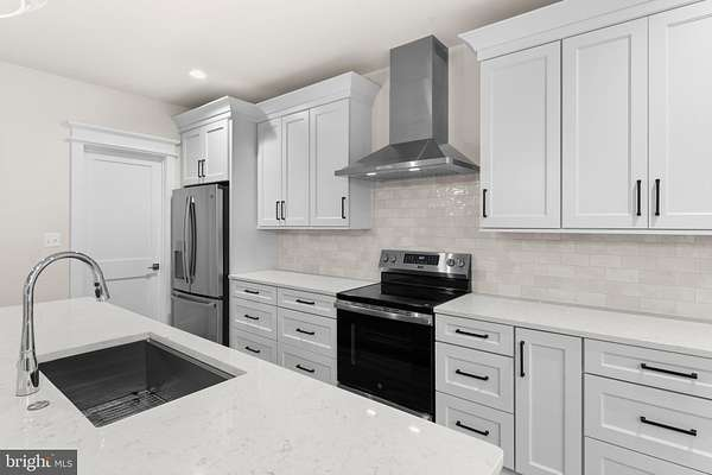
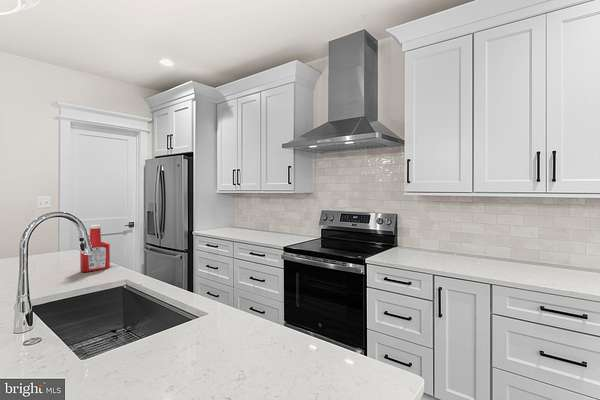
+ soap bottle (95, 247)
